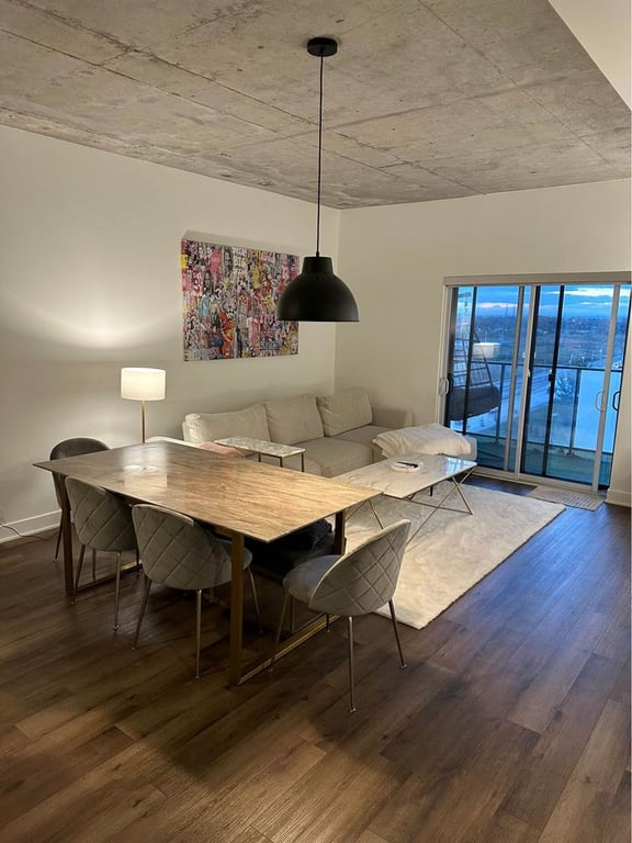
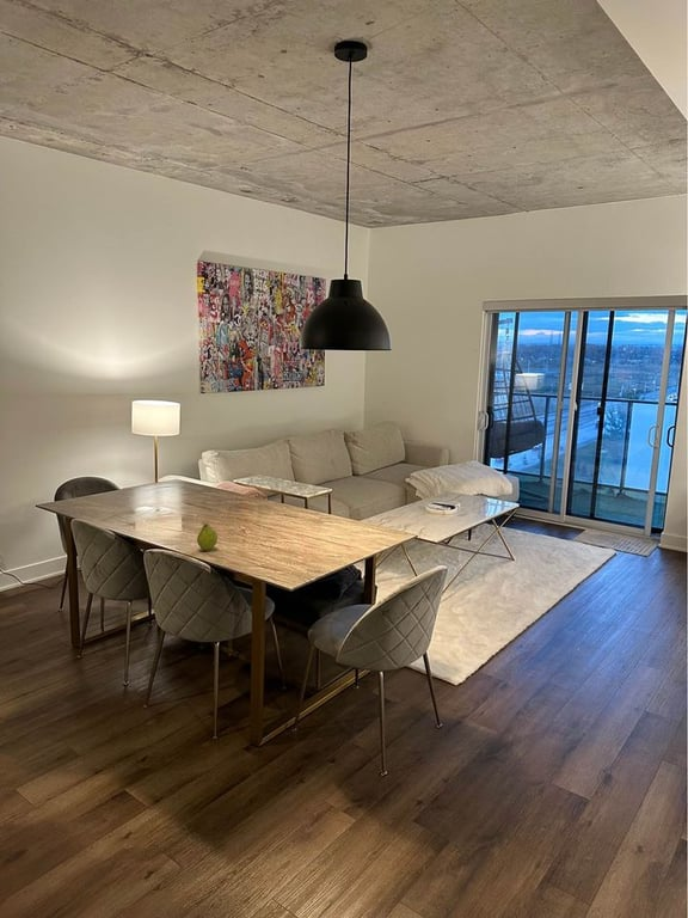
+ fruit (207, 536)
